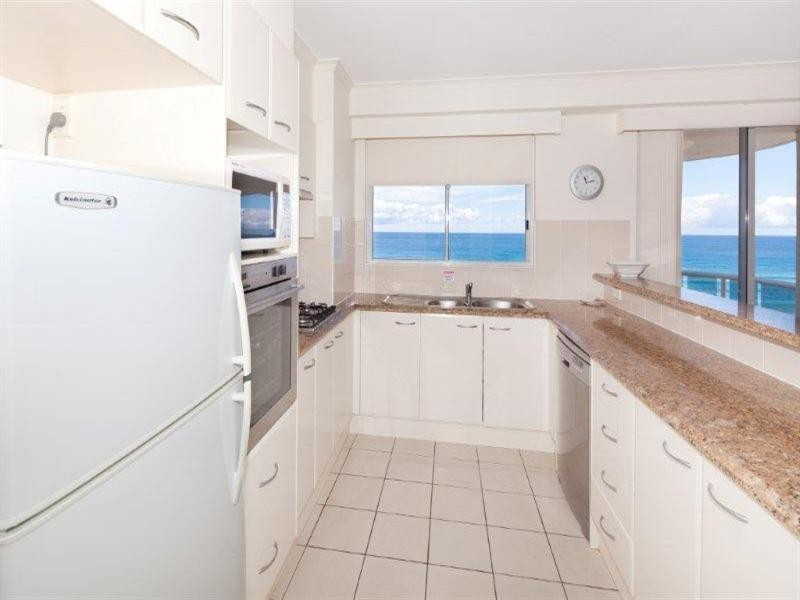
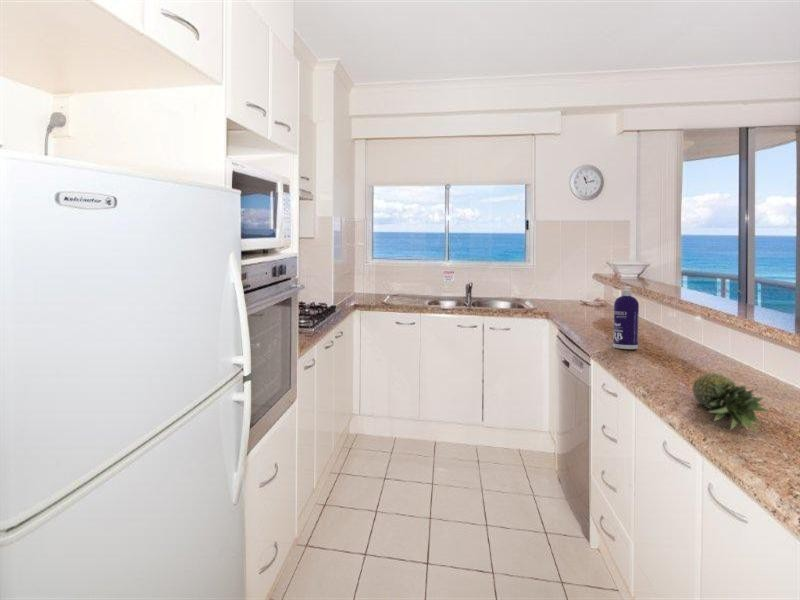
+ fruit (722, 398)
+ spray bottle (626, 317)
